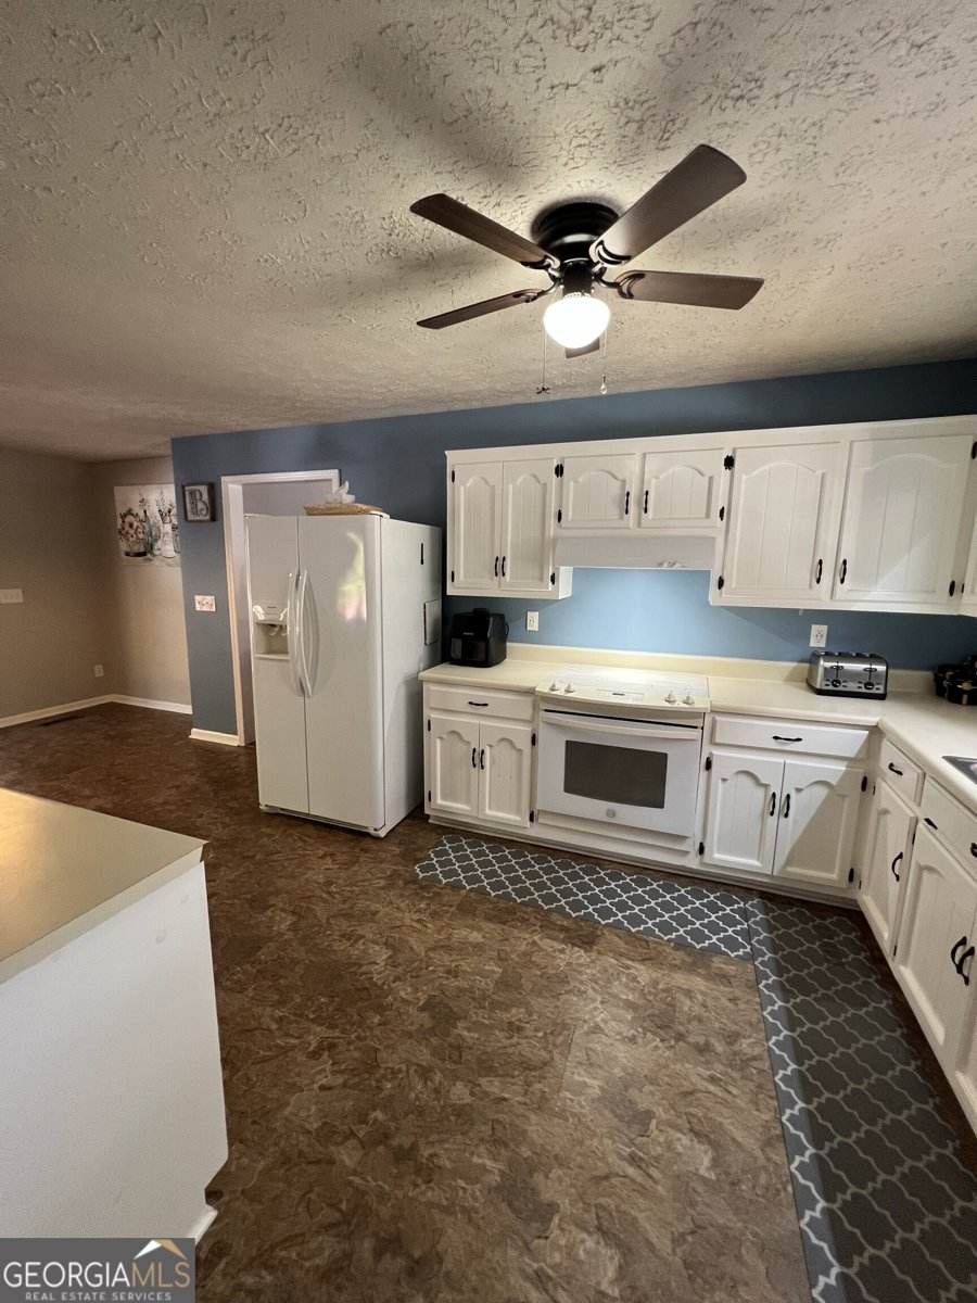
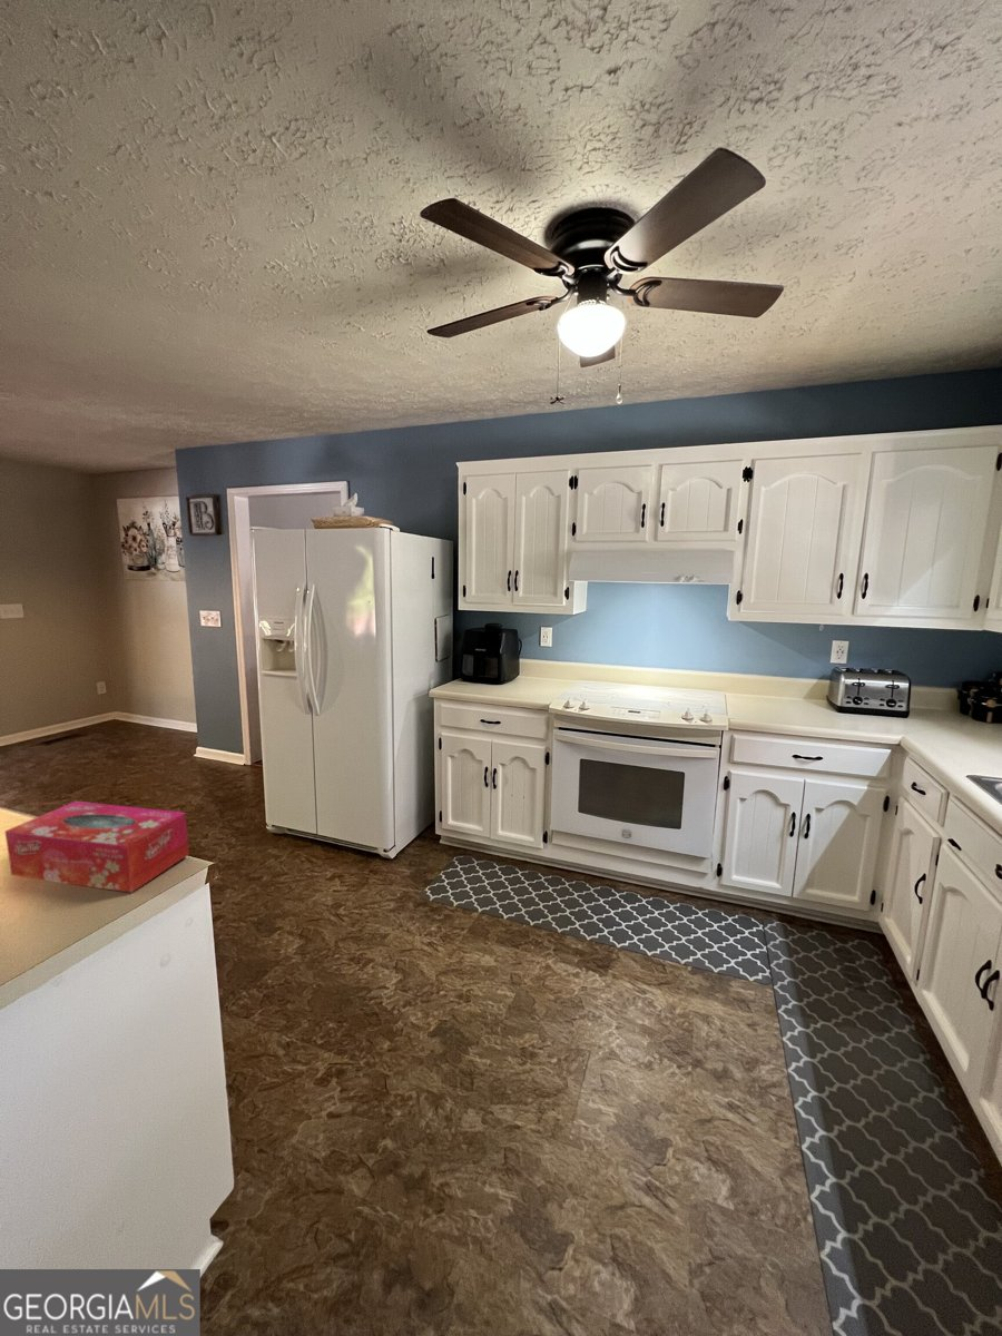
+ tissue box (101, 843)
